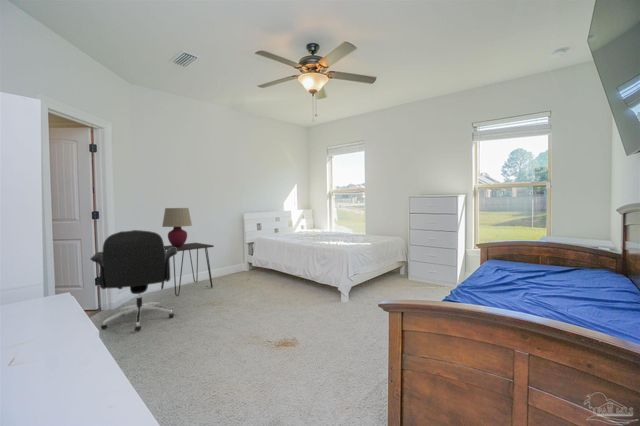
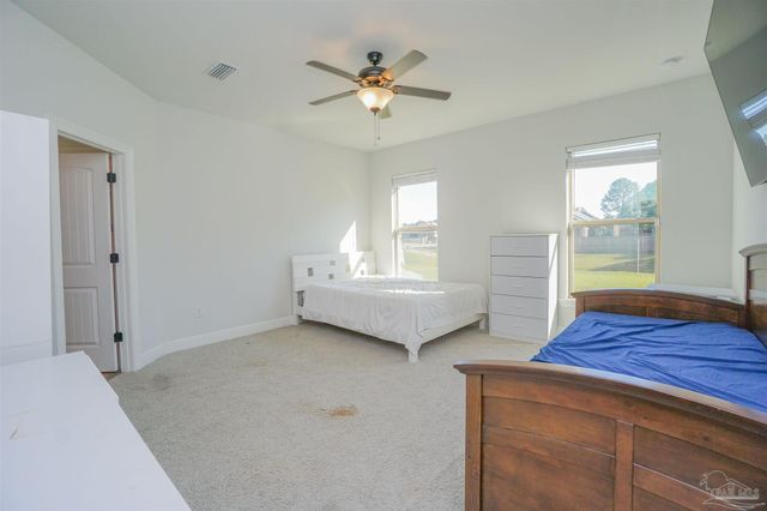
- table lamp (177, 227)
- office chair (138, 275)
- desk (191, 265)
